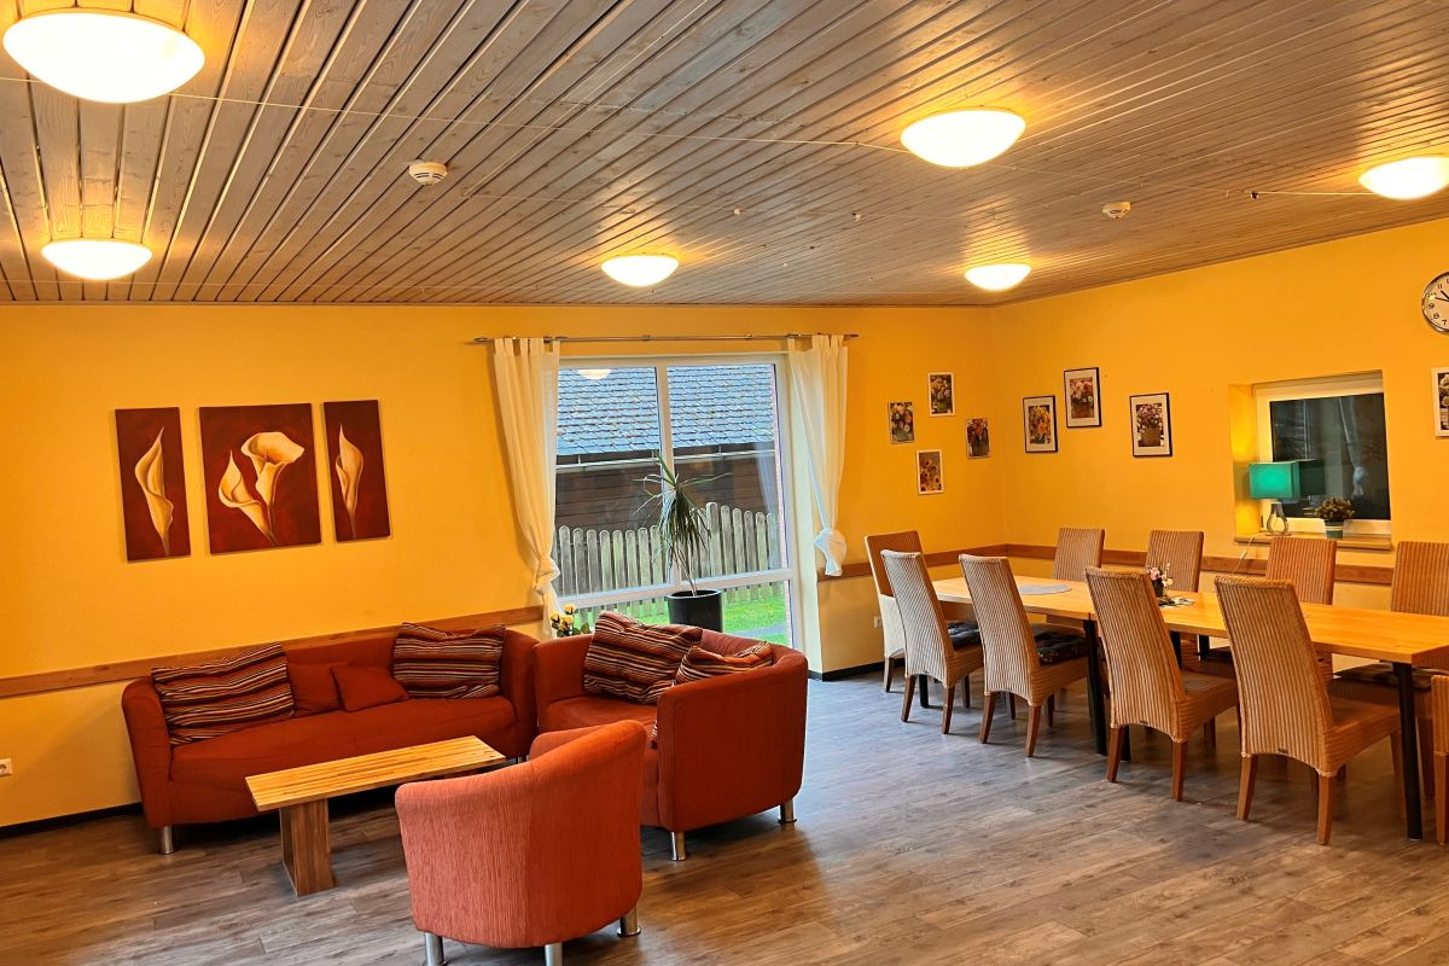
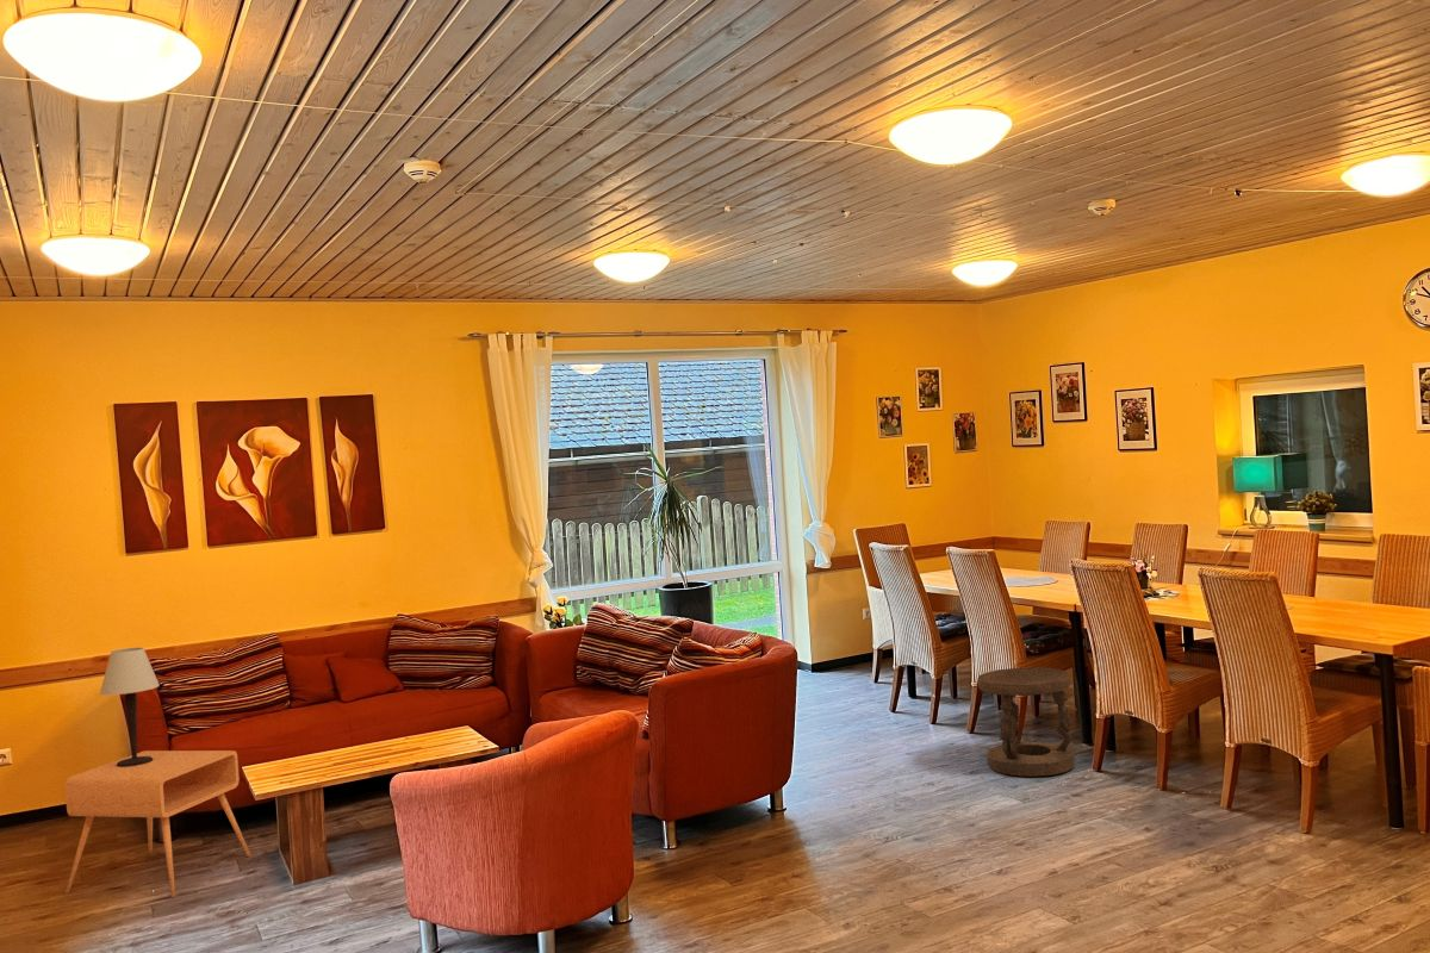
+ stool (1018, 720)
+ table lamp (131, 705)
+ side table (157, 816)
